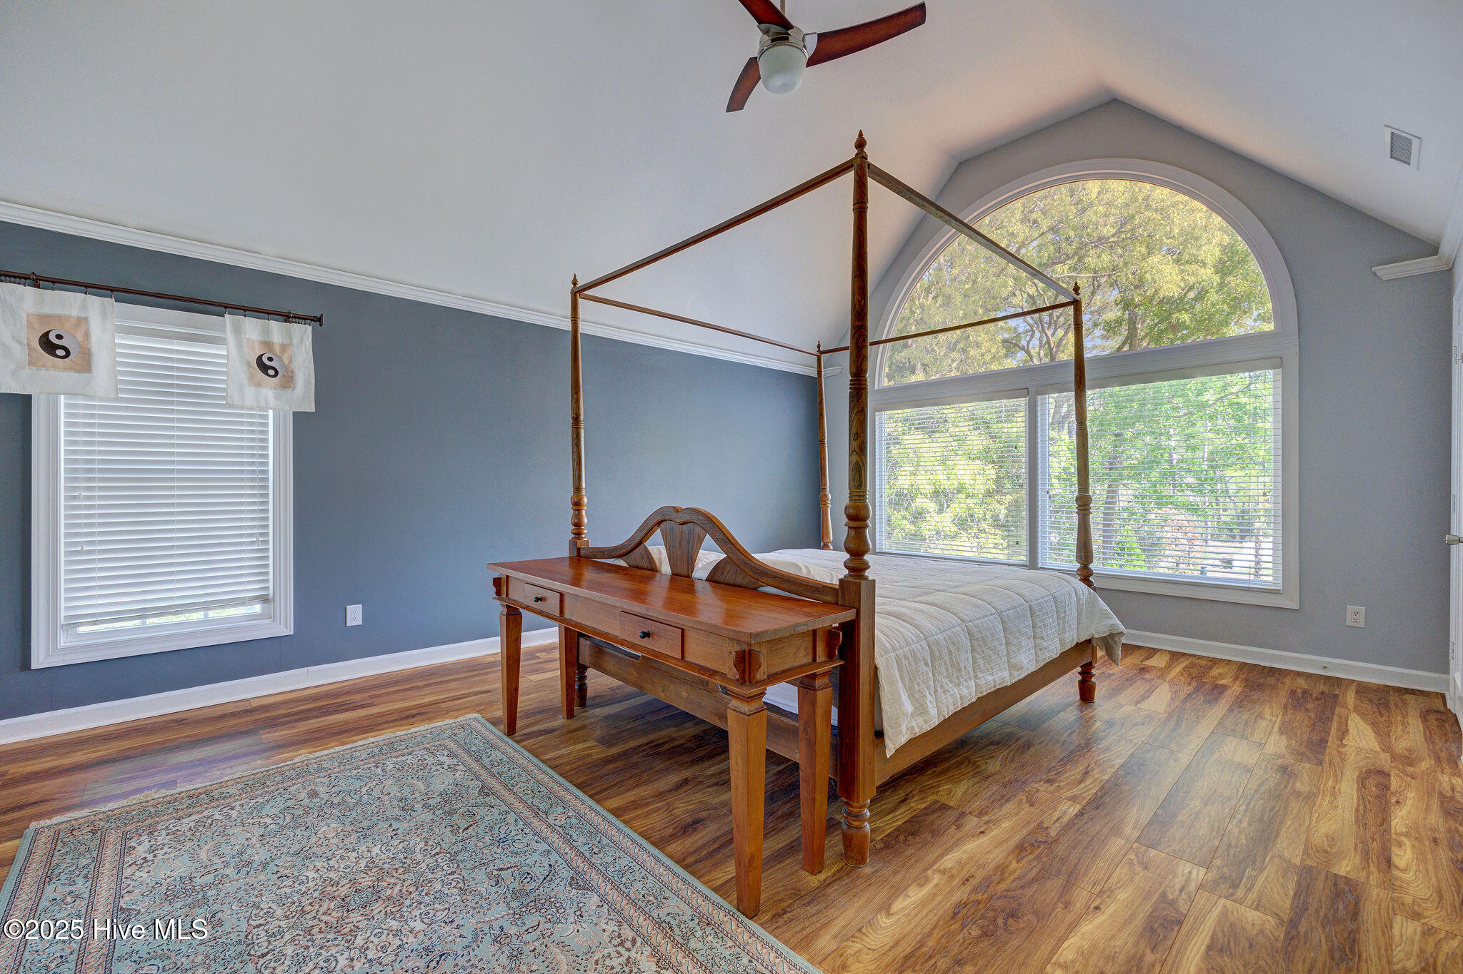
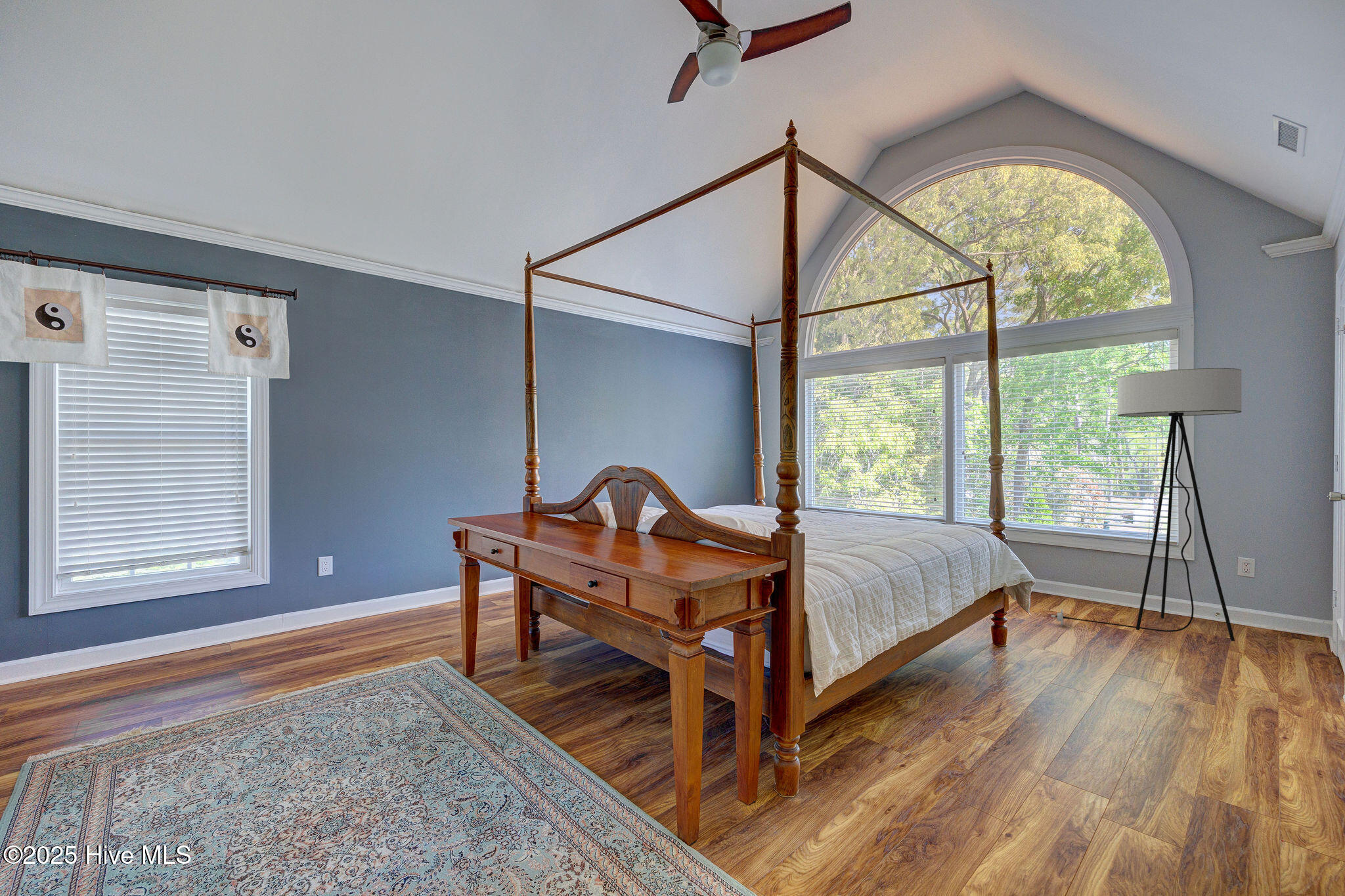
+ floor lamp (1158, 505)
